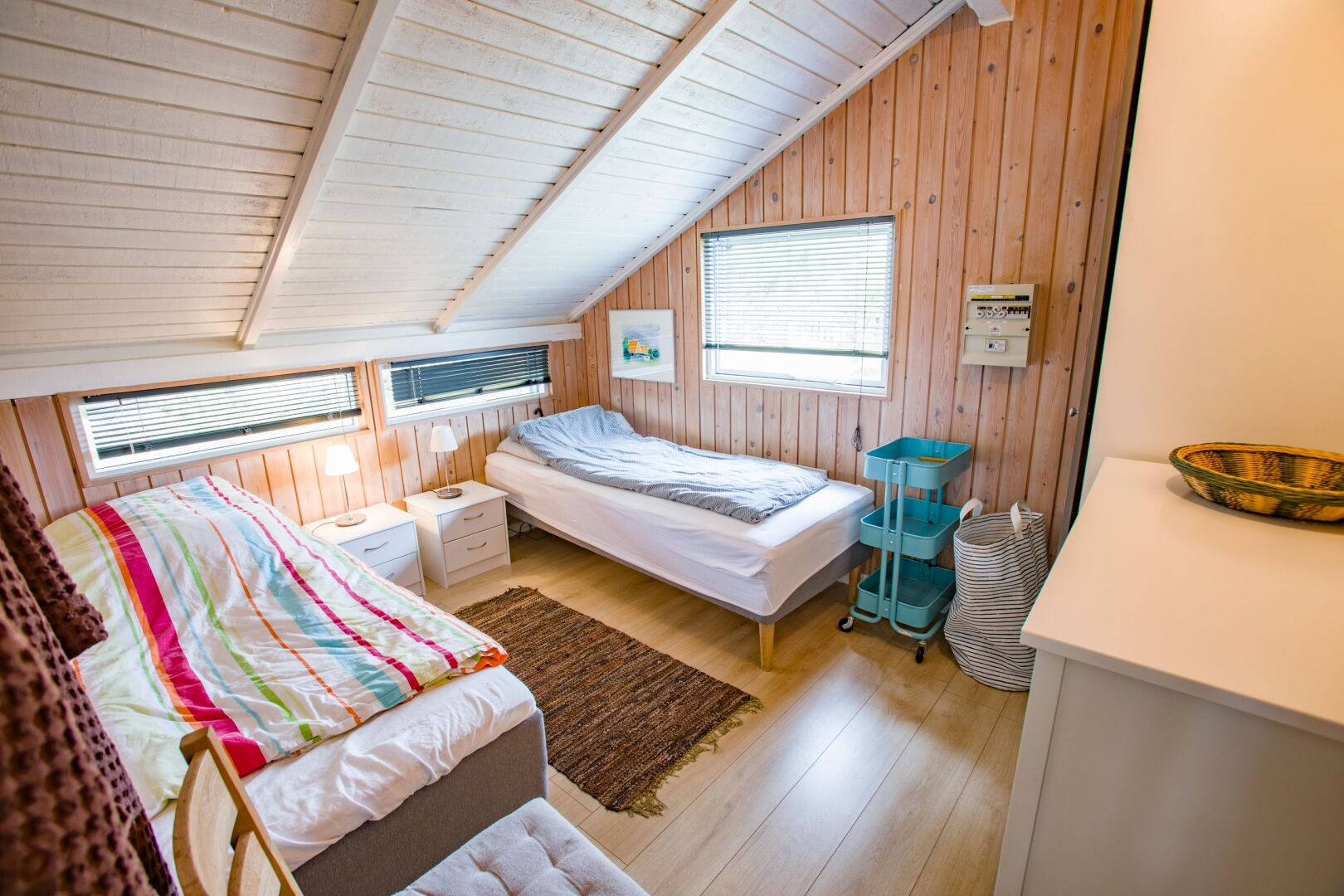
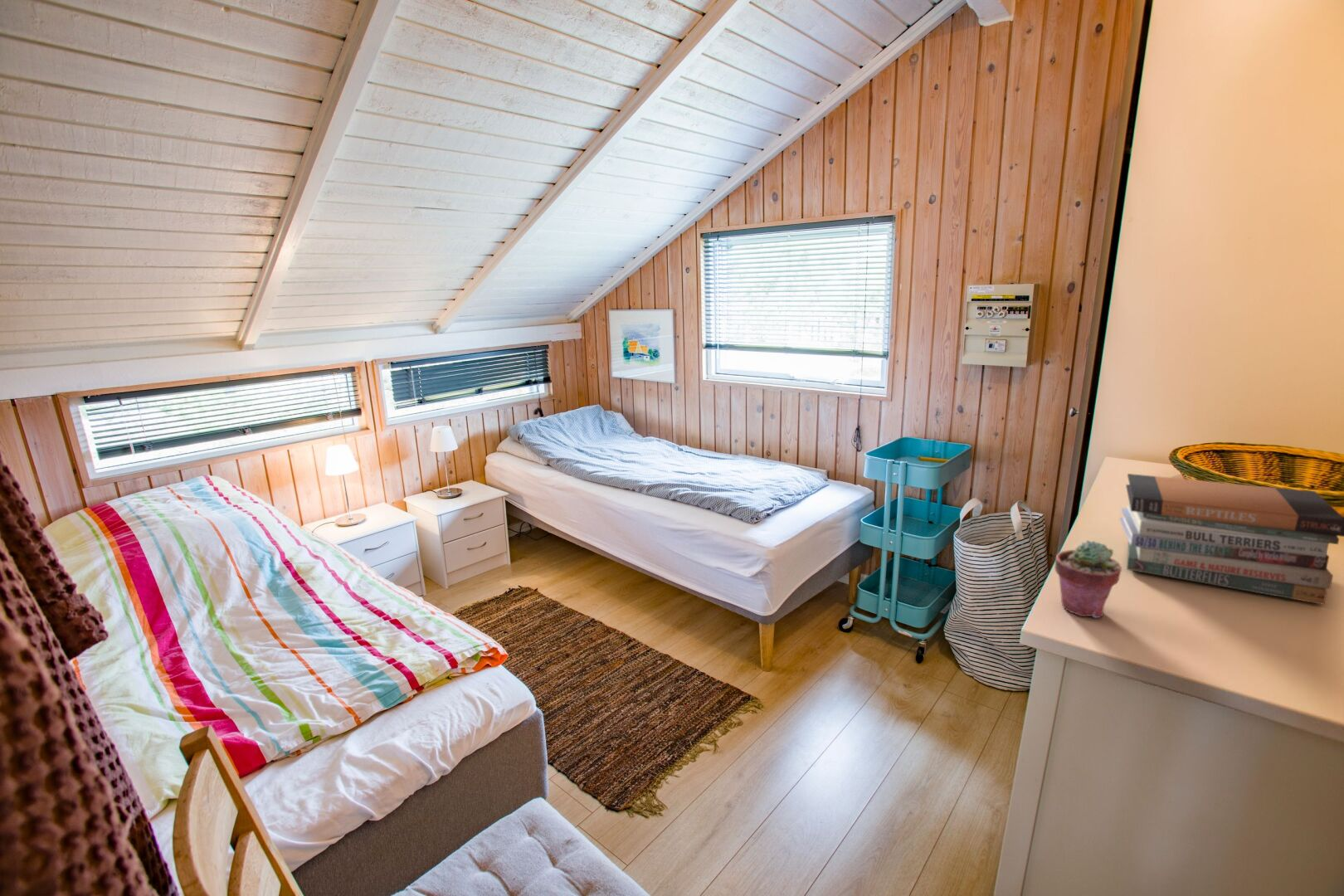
+ potted succulent (1086, 575)
+ book stack (1217, 532)
